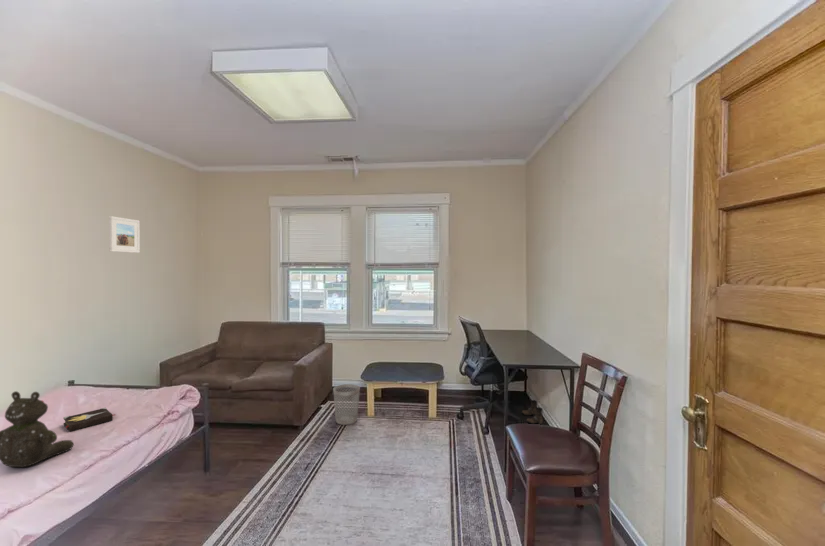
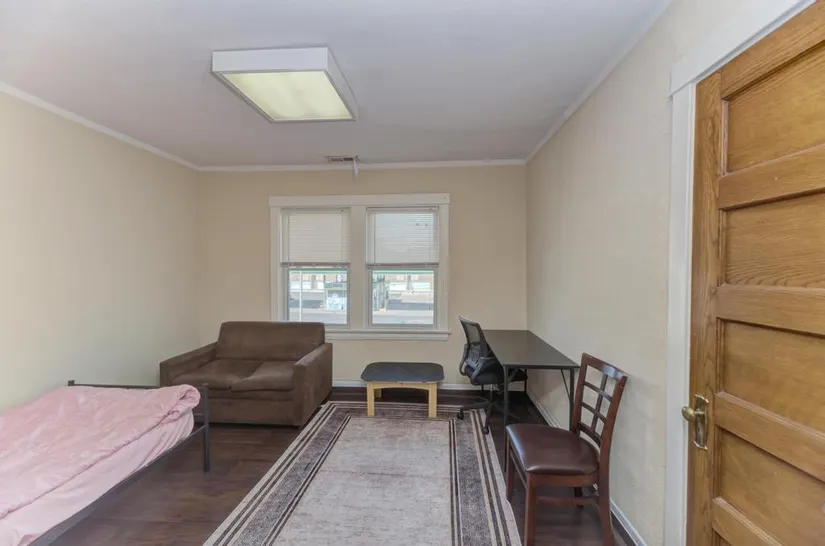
- teddy bear (36, 424)
- hardback book (88, 418)
- boots (531, 411)
- wastebasket (346, 404)
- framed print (125, 235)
